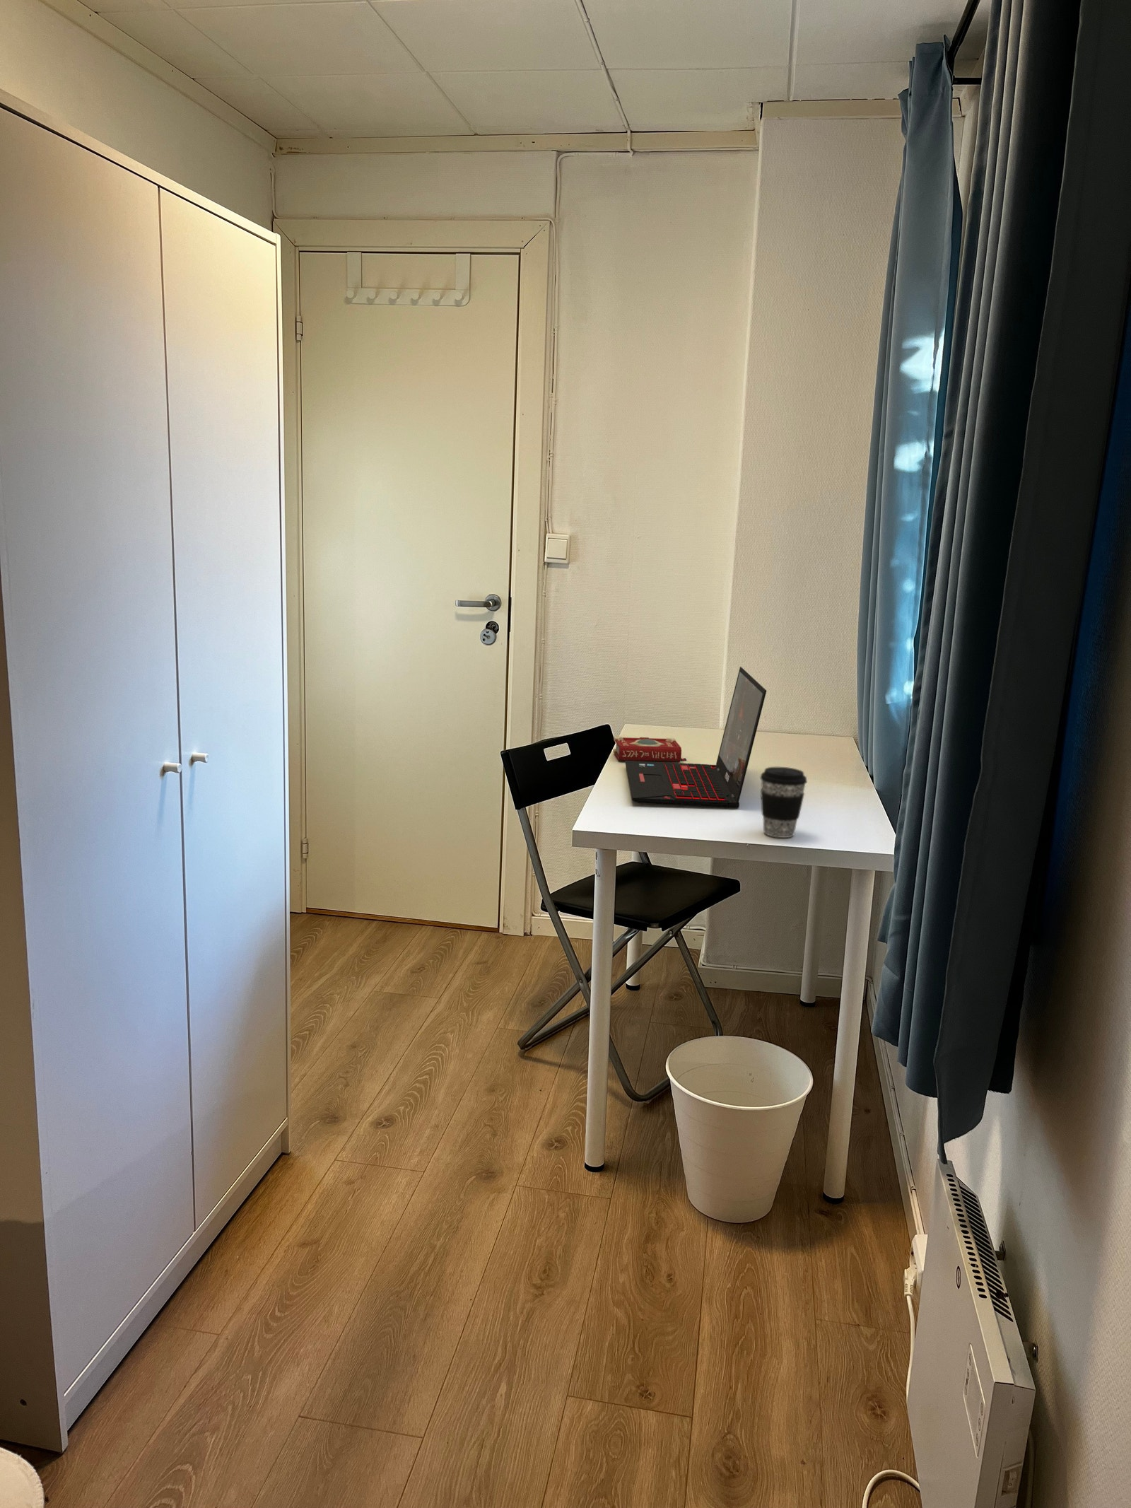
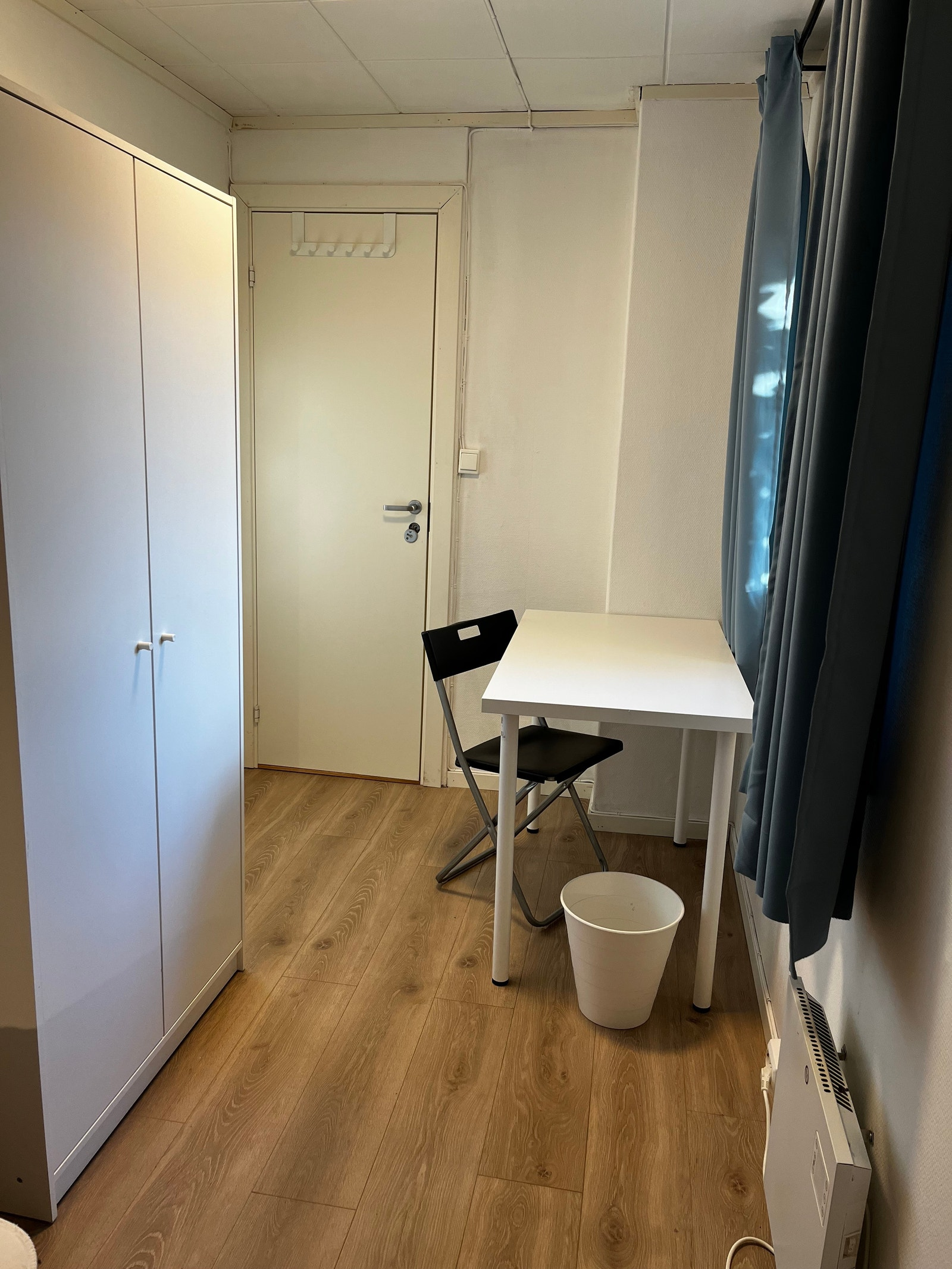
- book (650, 747)
- coffee cup (781, 802)
- laptop (683, 763)
